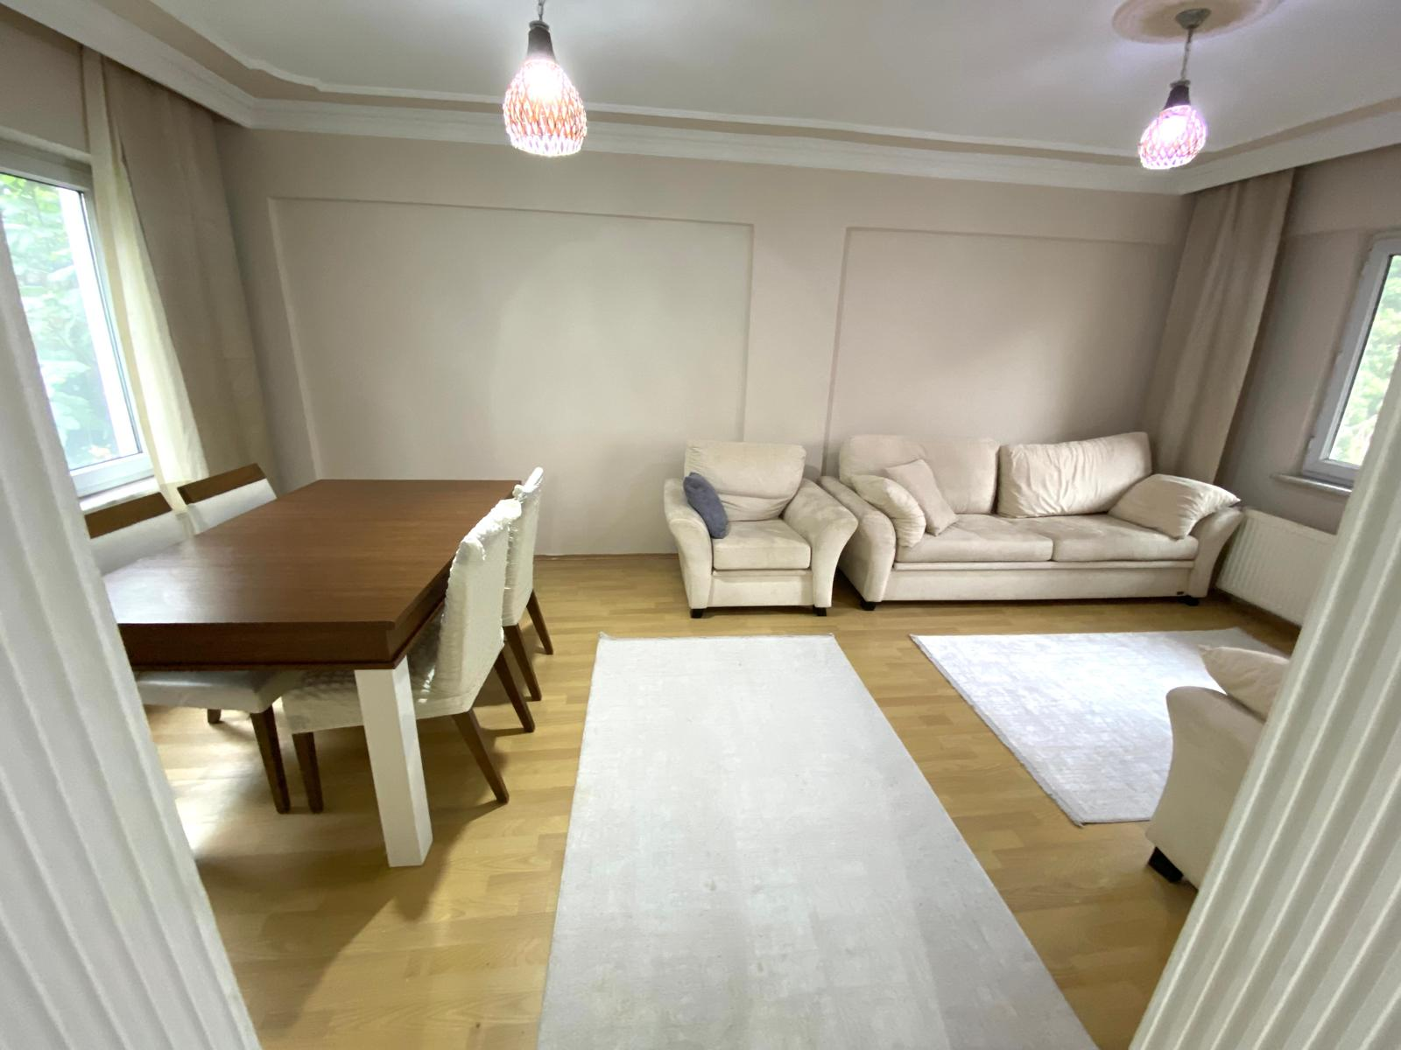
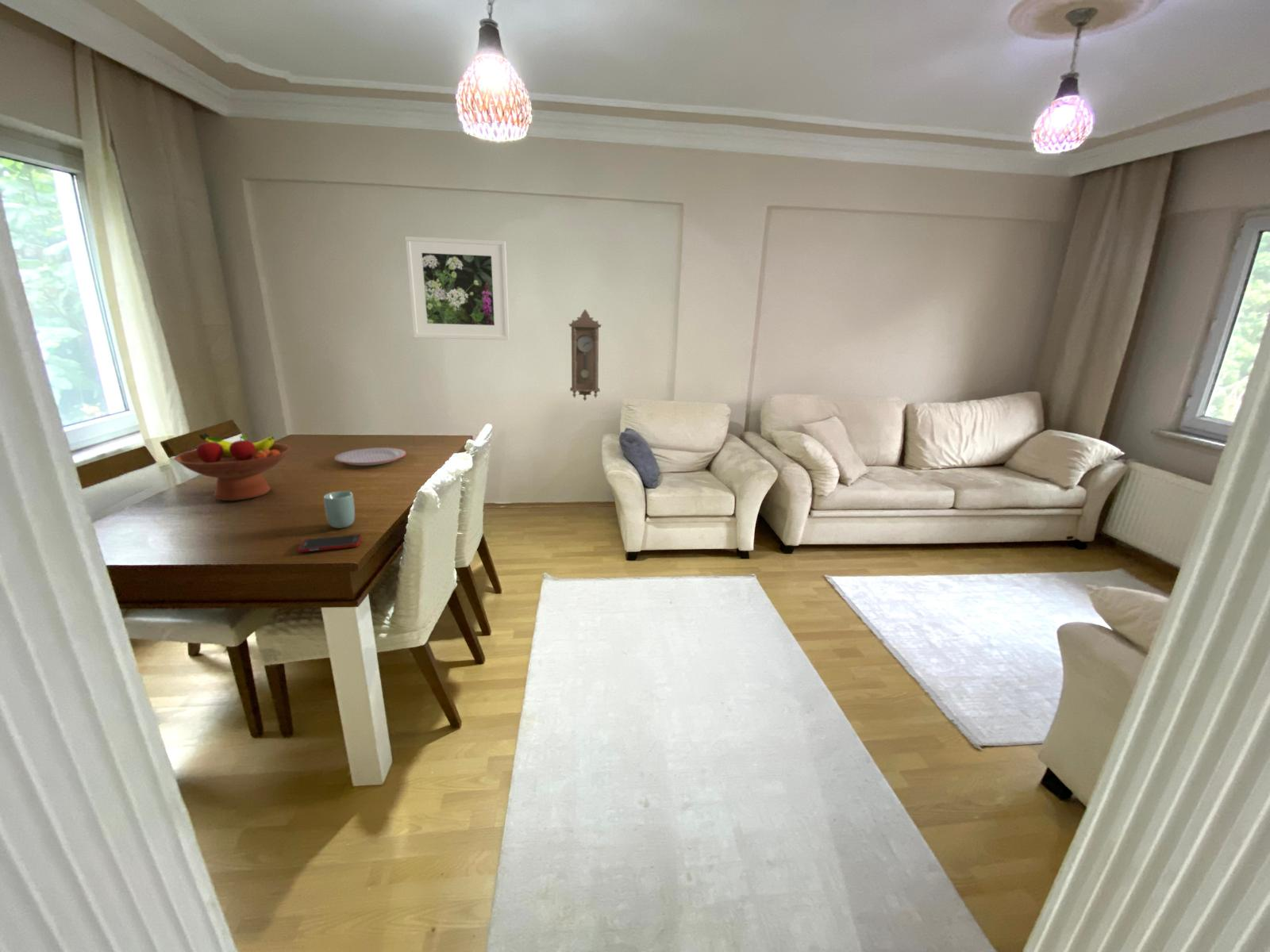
+ cell phone (330, 543)
+ cup (340, 510)
+ plate (371, 457)
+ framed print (459, 290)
+ fruit bowl (237, 465)
+ pendulum clock (584, 356)
